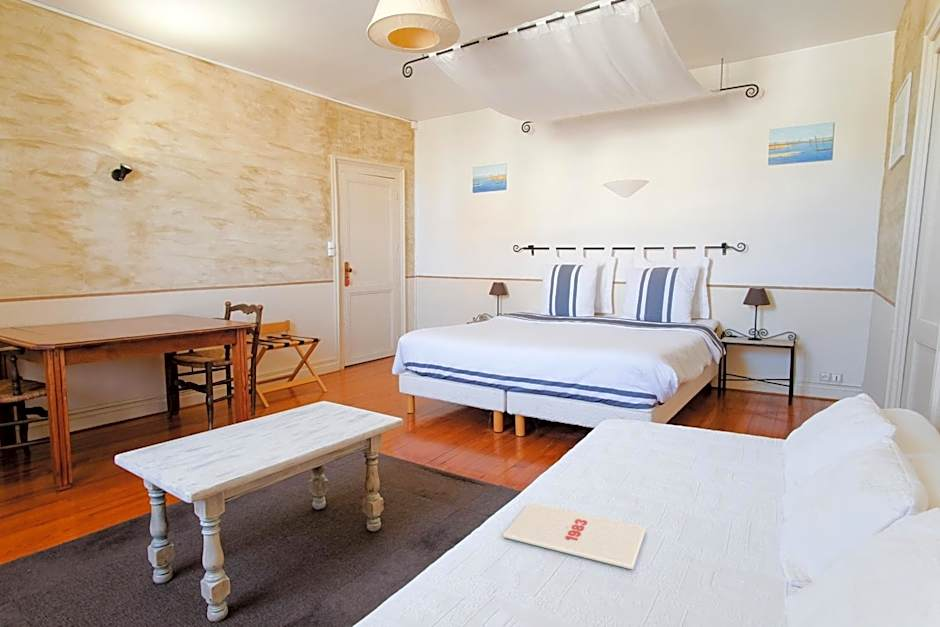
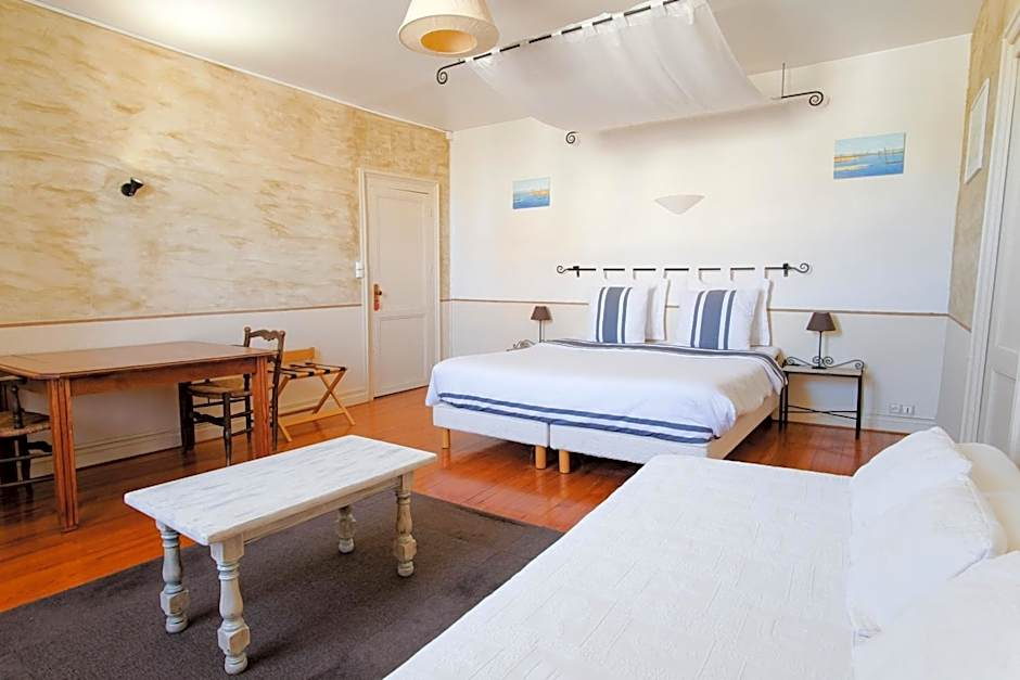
- magazine (575, 532)
